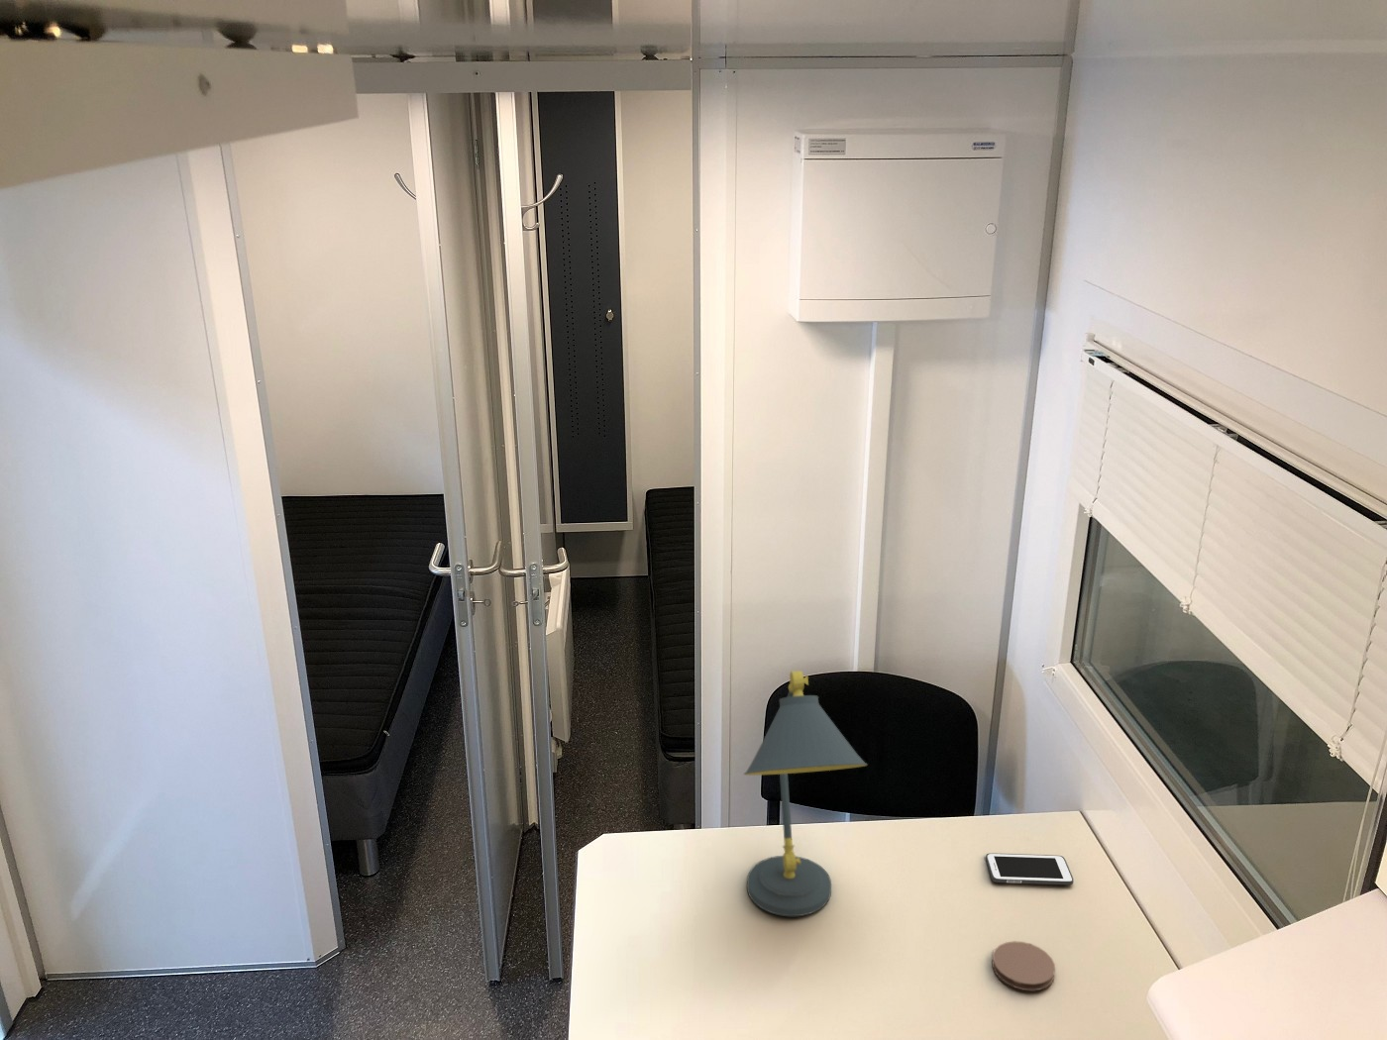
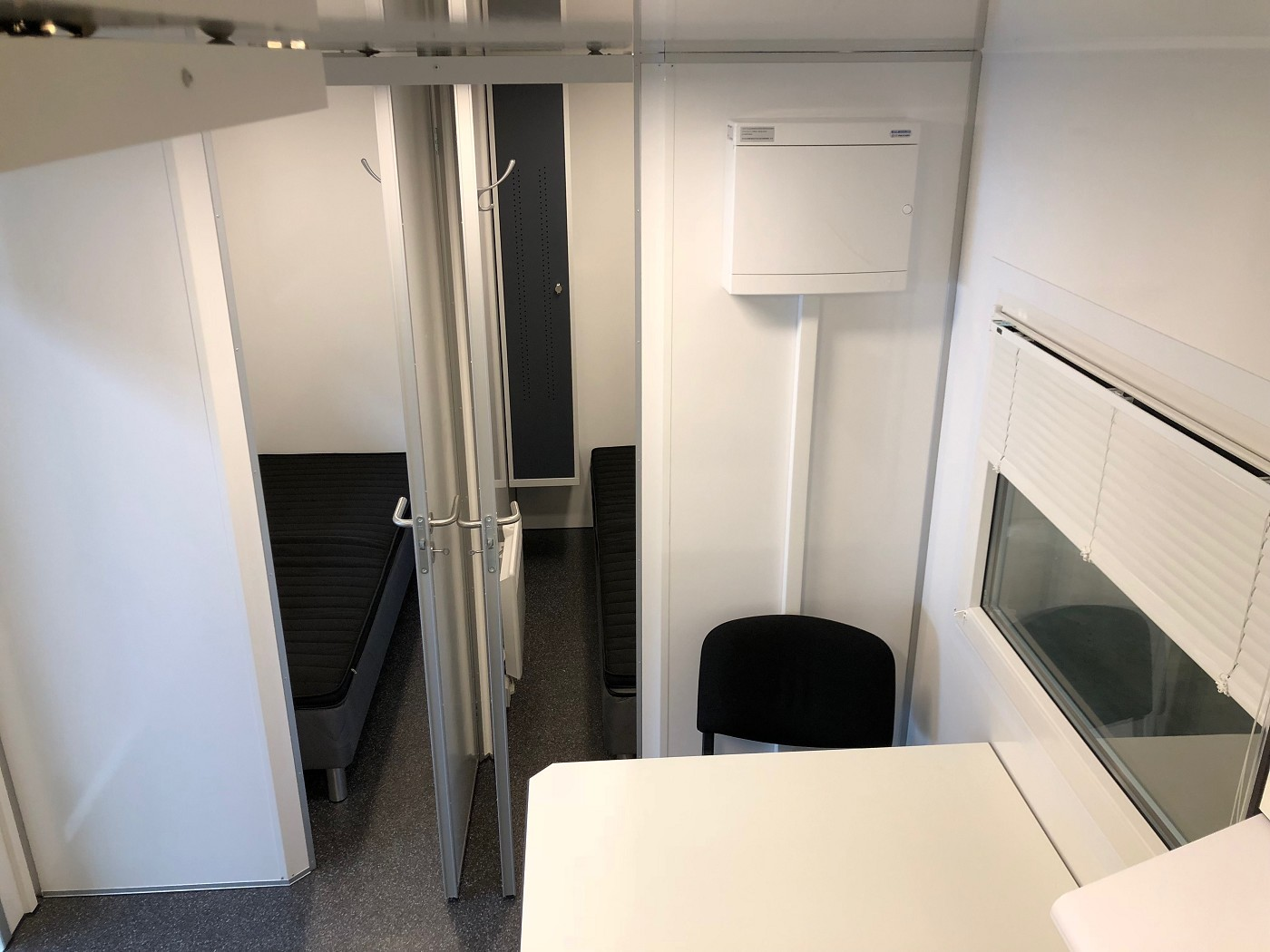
- coaster (1023, 965)
- cell phone (1029, 868)
- desk lamp (787, 791)
